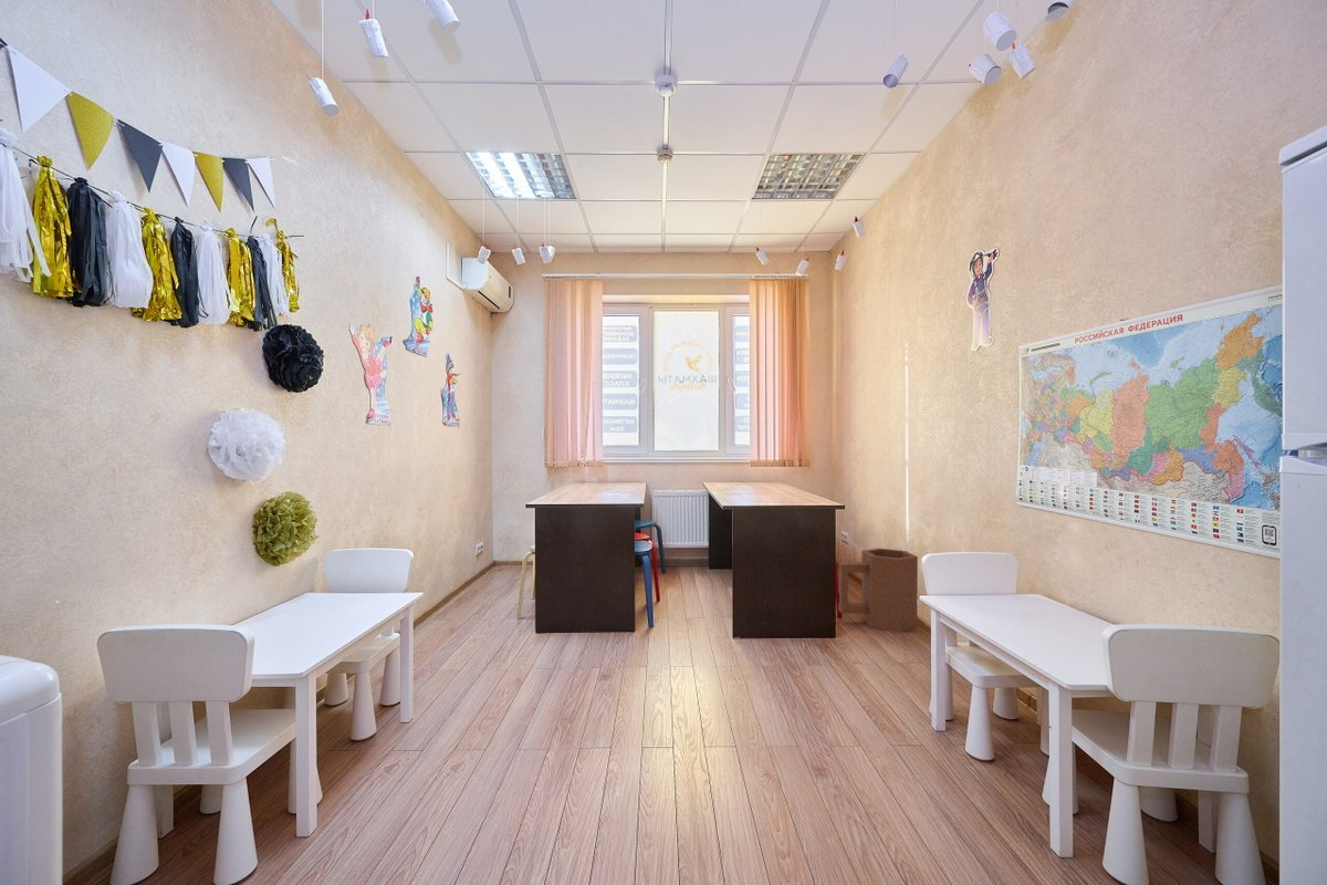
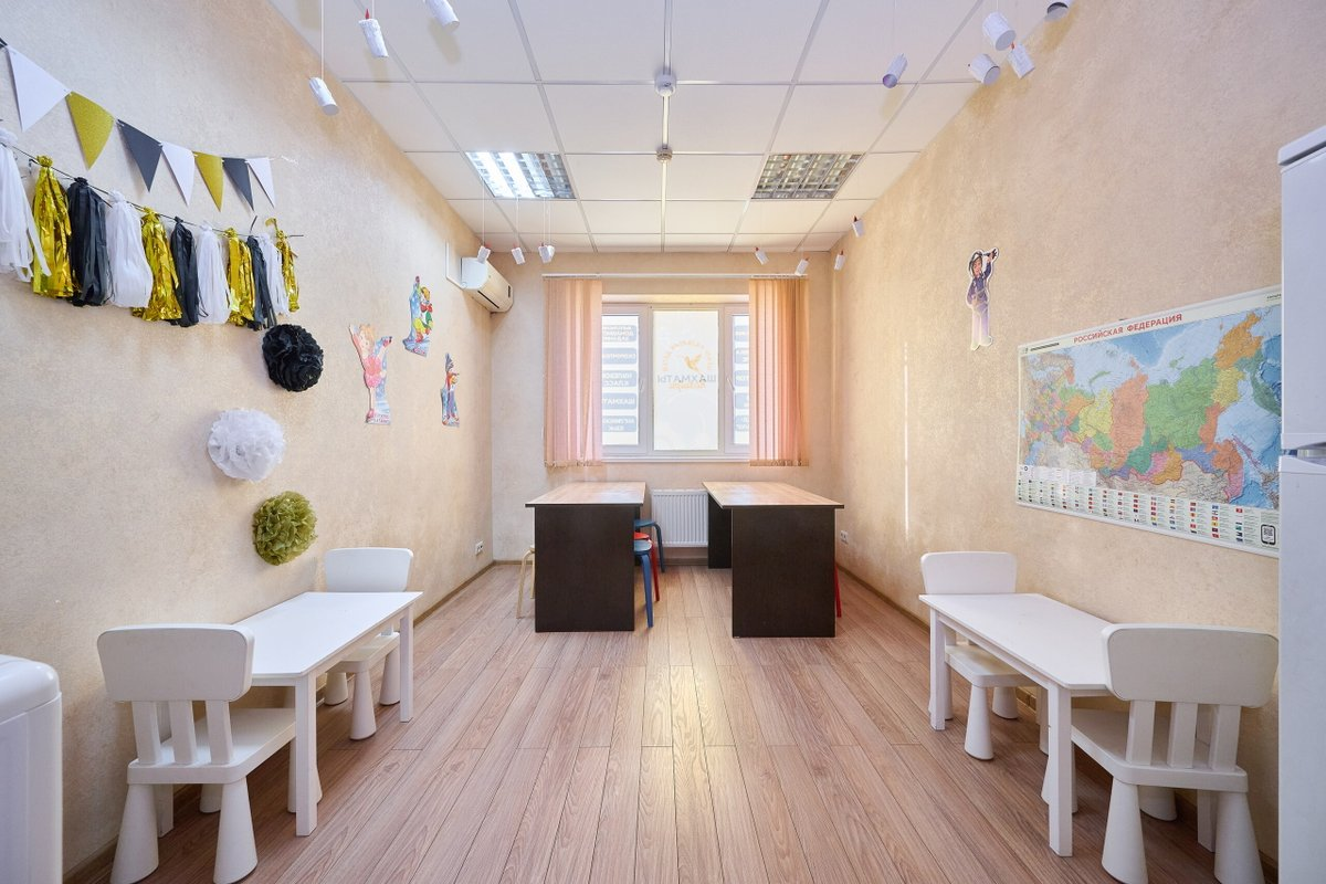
- trash can (875, 587)
